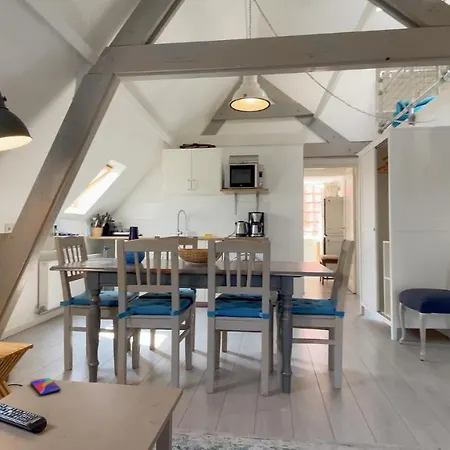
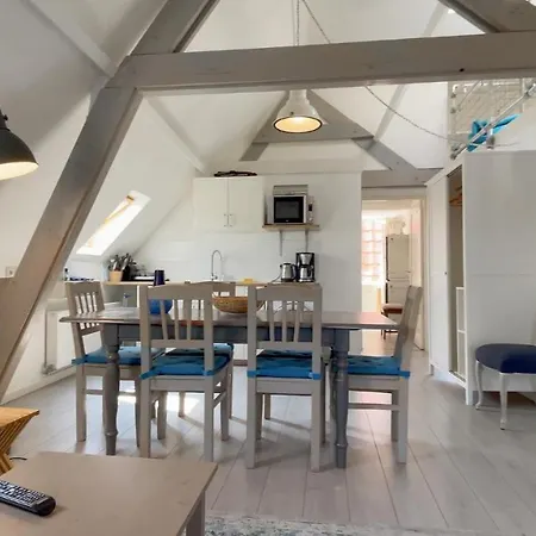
- smartphone (45, 386)
